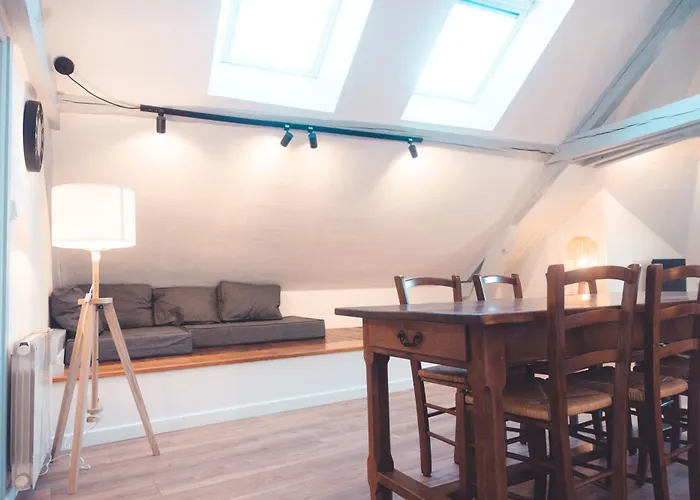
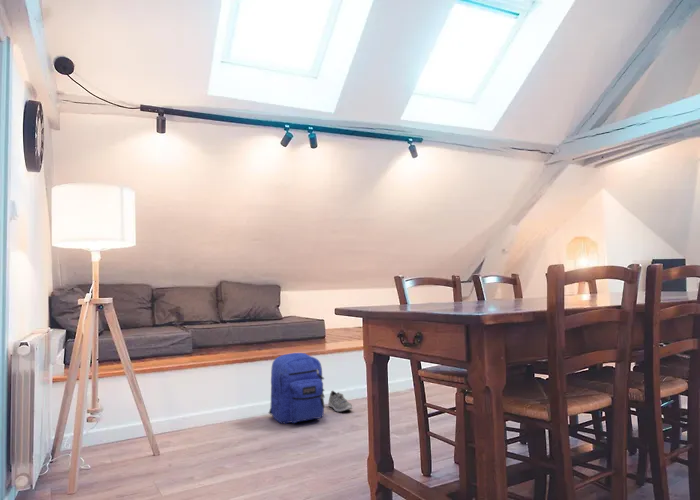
+ backpack (300, 386)
+ sneaker (338, 400)
